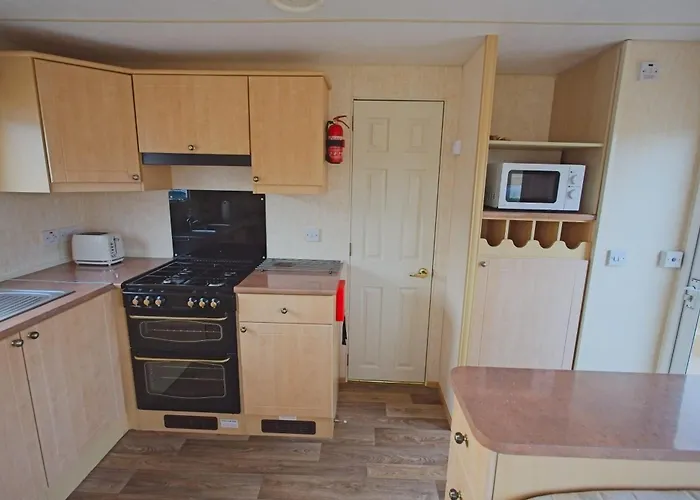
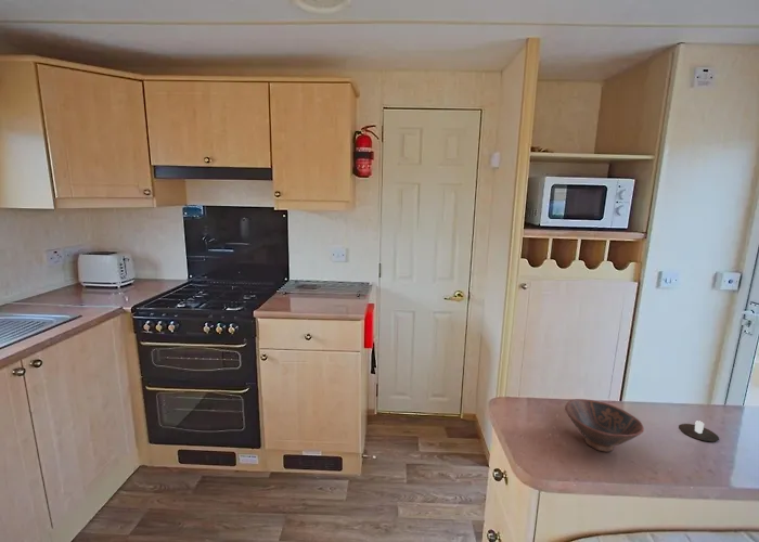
+ candle (703, 429)
+ bowl (601, 429)
